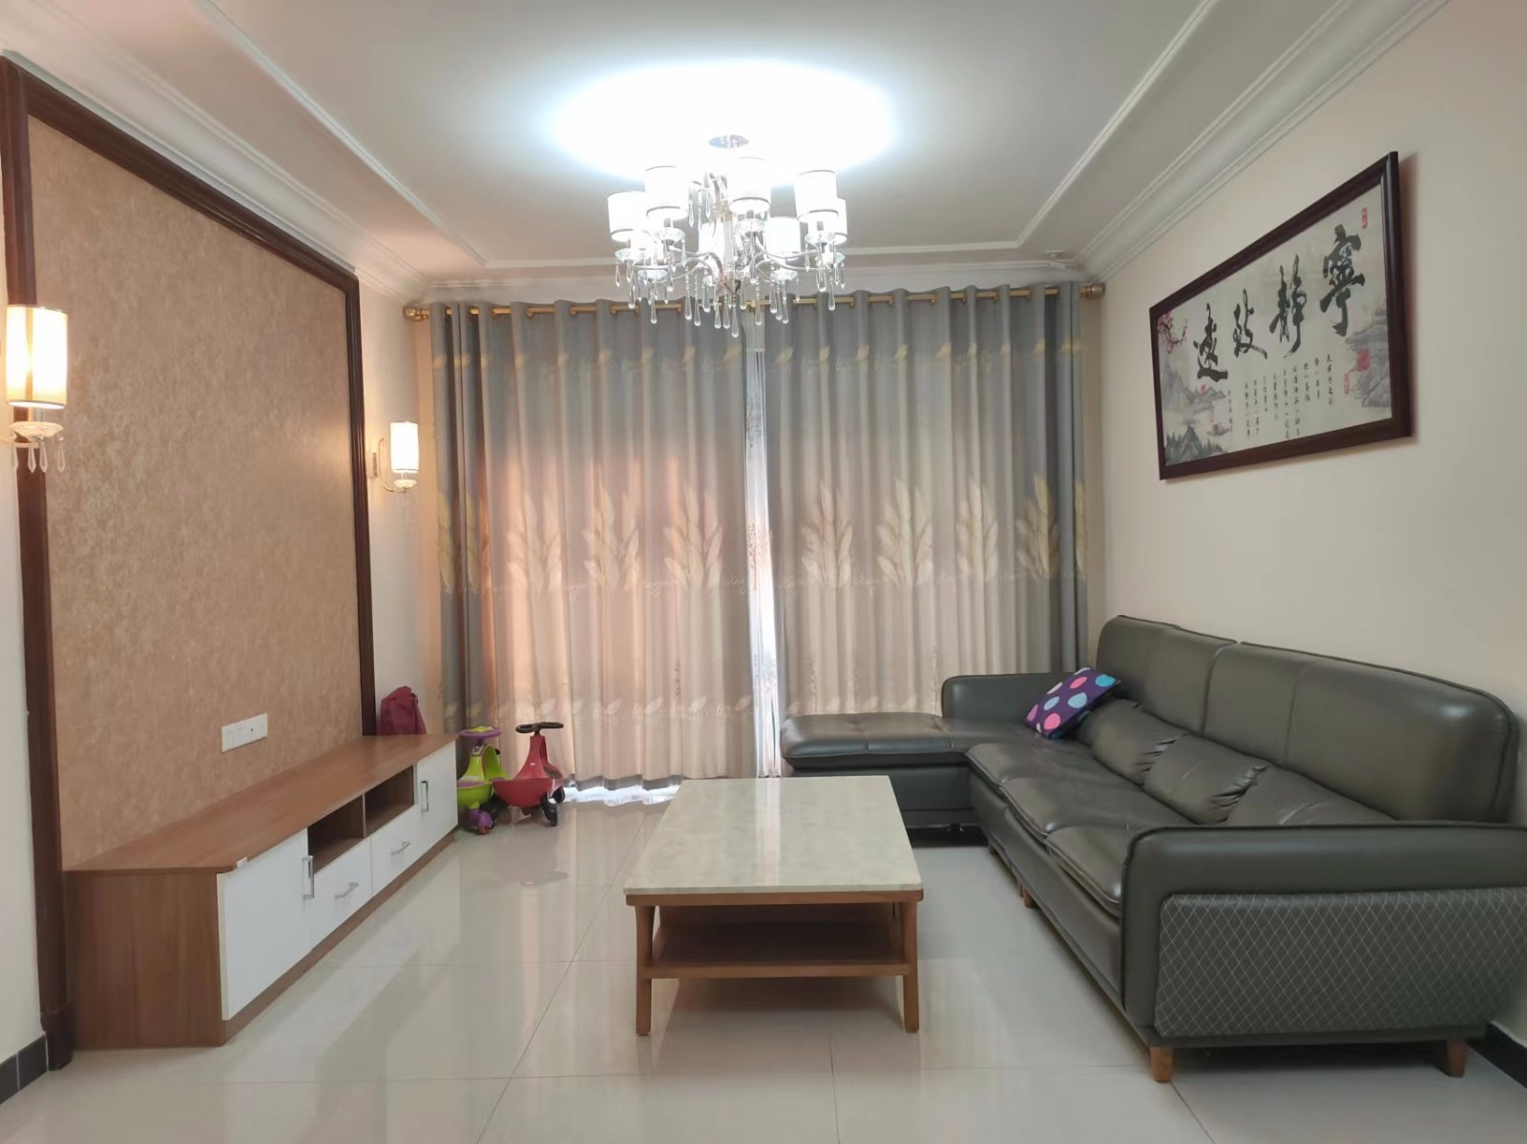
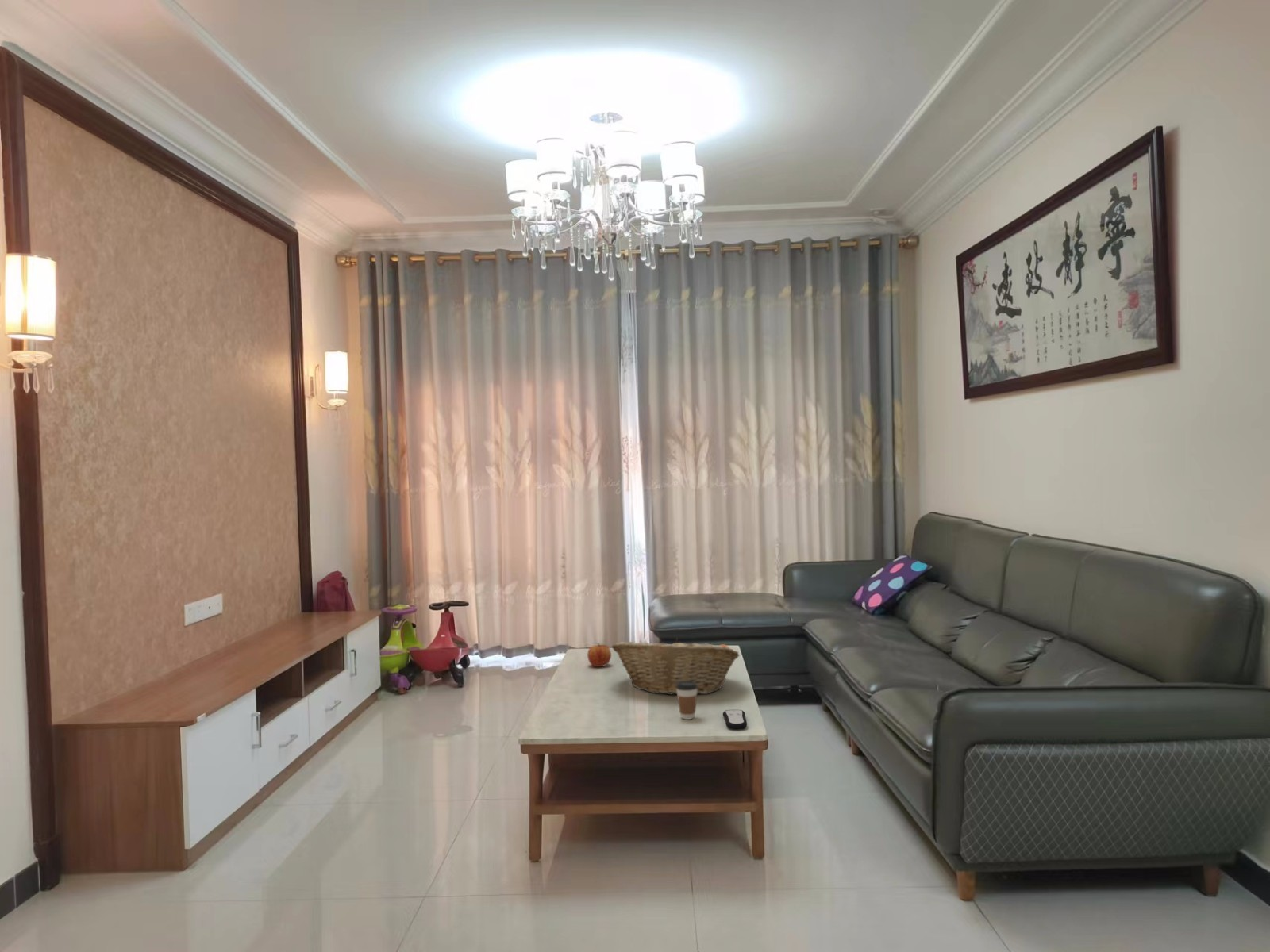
+ fruit basket (675, 660)
+ remote control (735, 719)
+ apple (599, 654)
+ coffee cup (687, 700)
